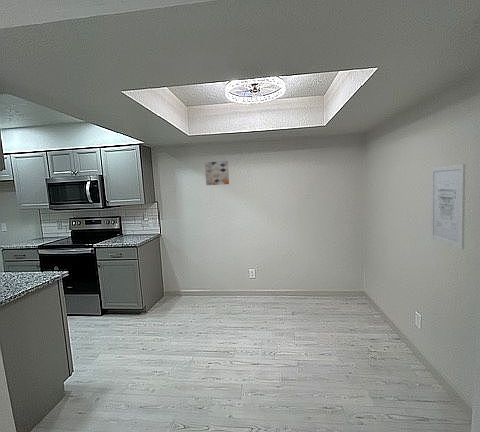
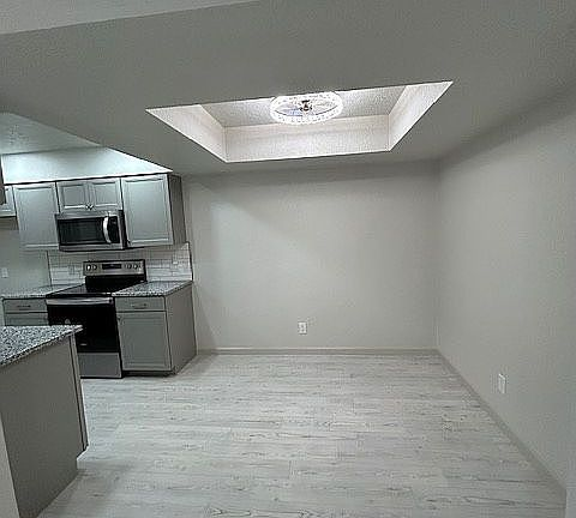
- wall art (446, 205)
- wall art (217, 173)
